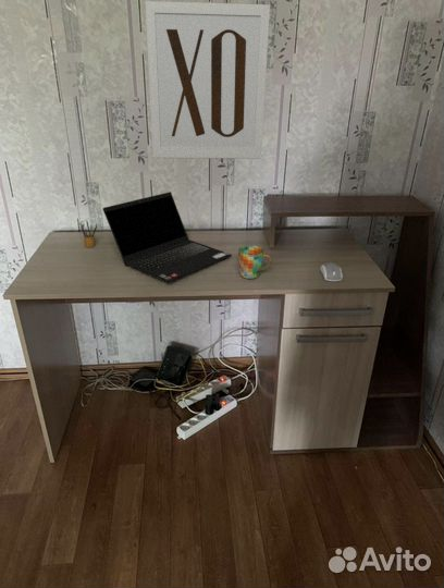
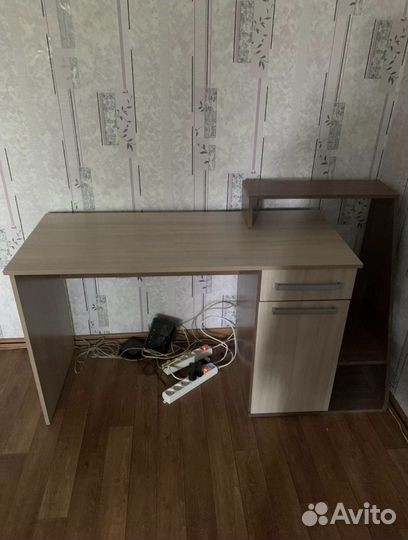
- mug (255, 262)
- wall art (207, 86)
- laptop computer (169, 233)
- computer mouse (331, 269)
- pencil box (89, 233)
